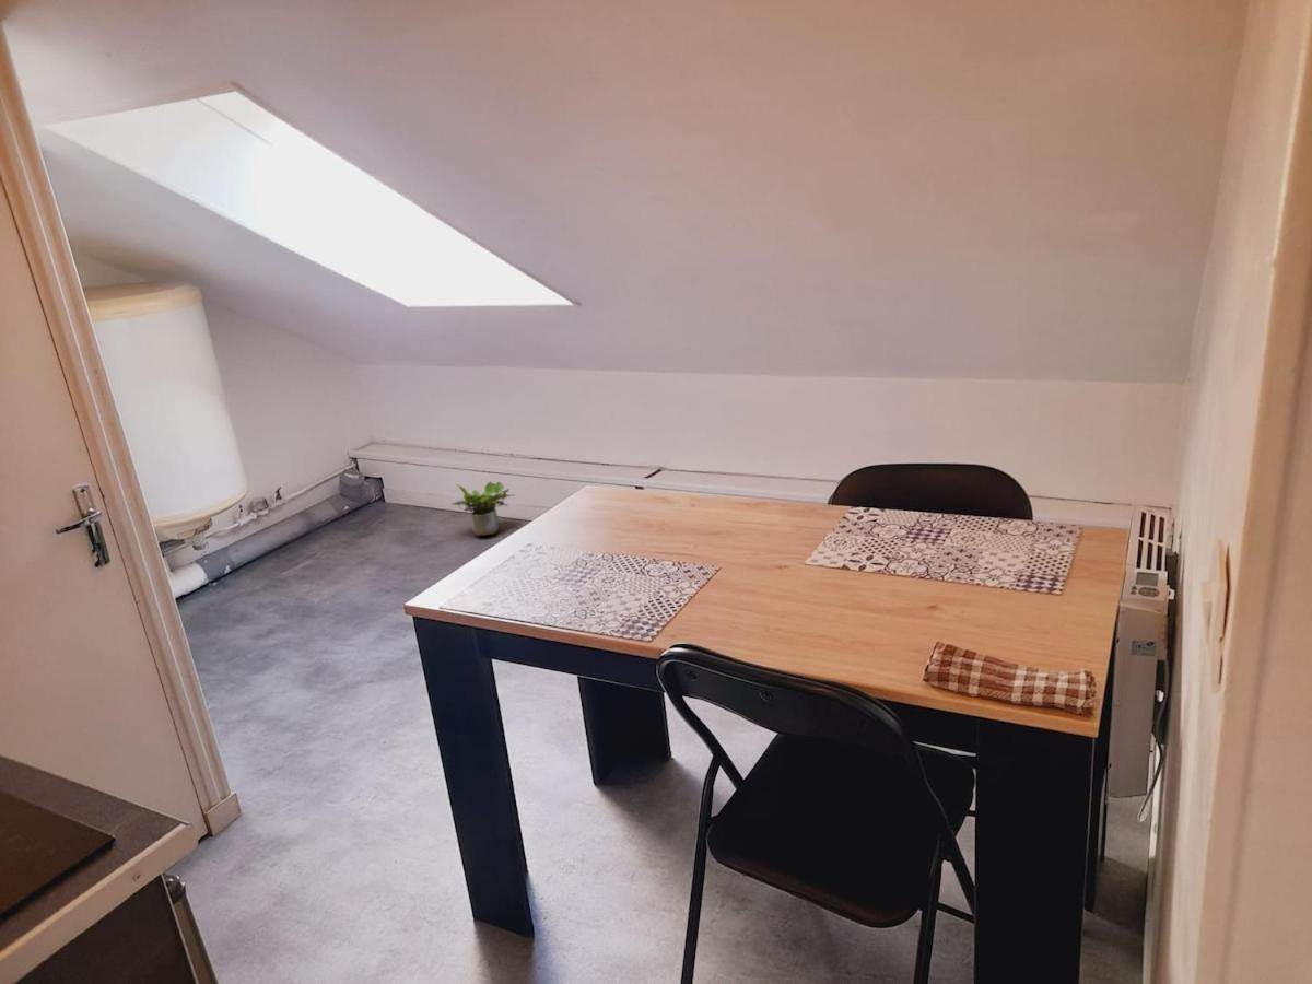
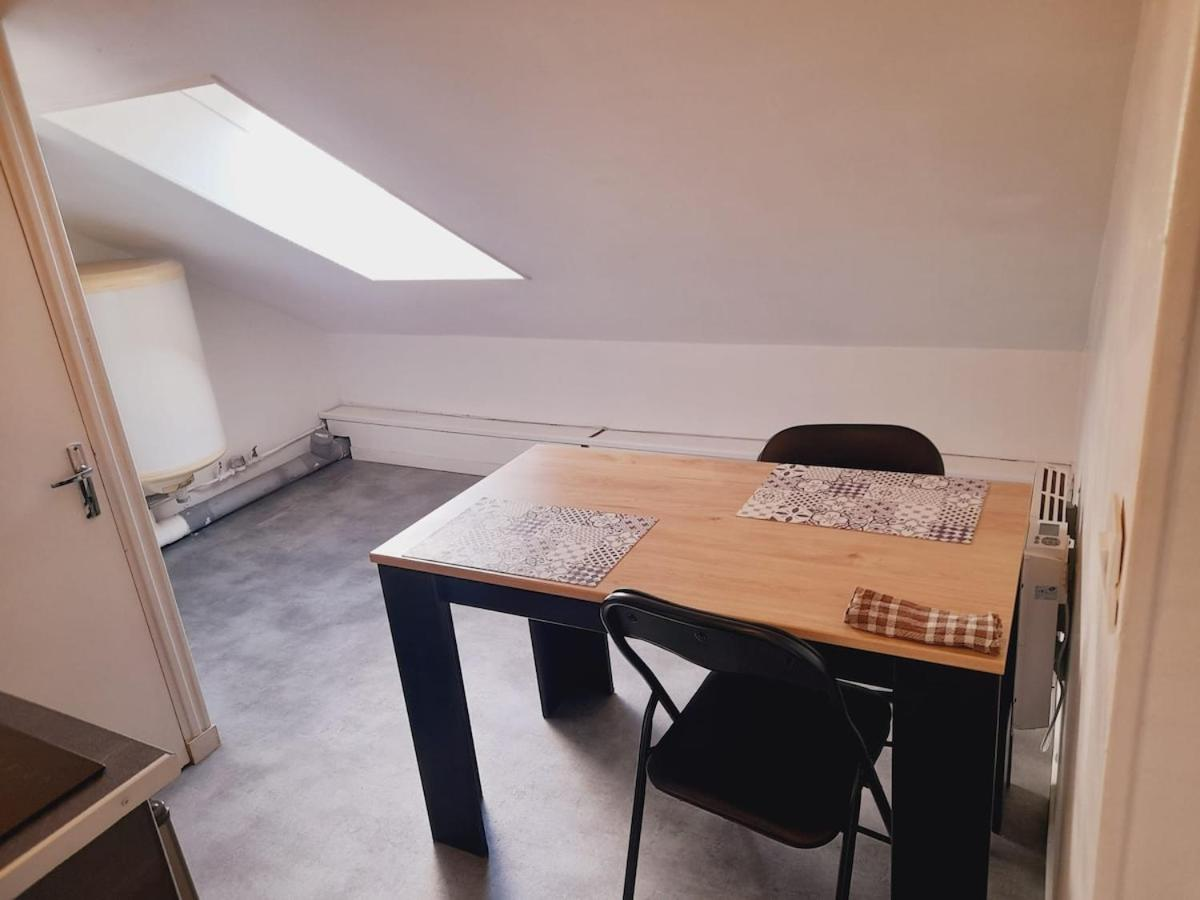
- potted plant (484, 507)
